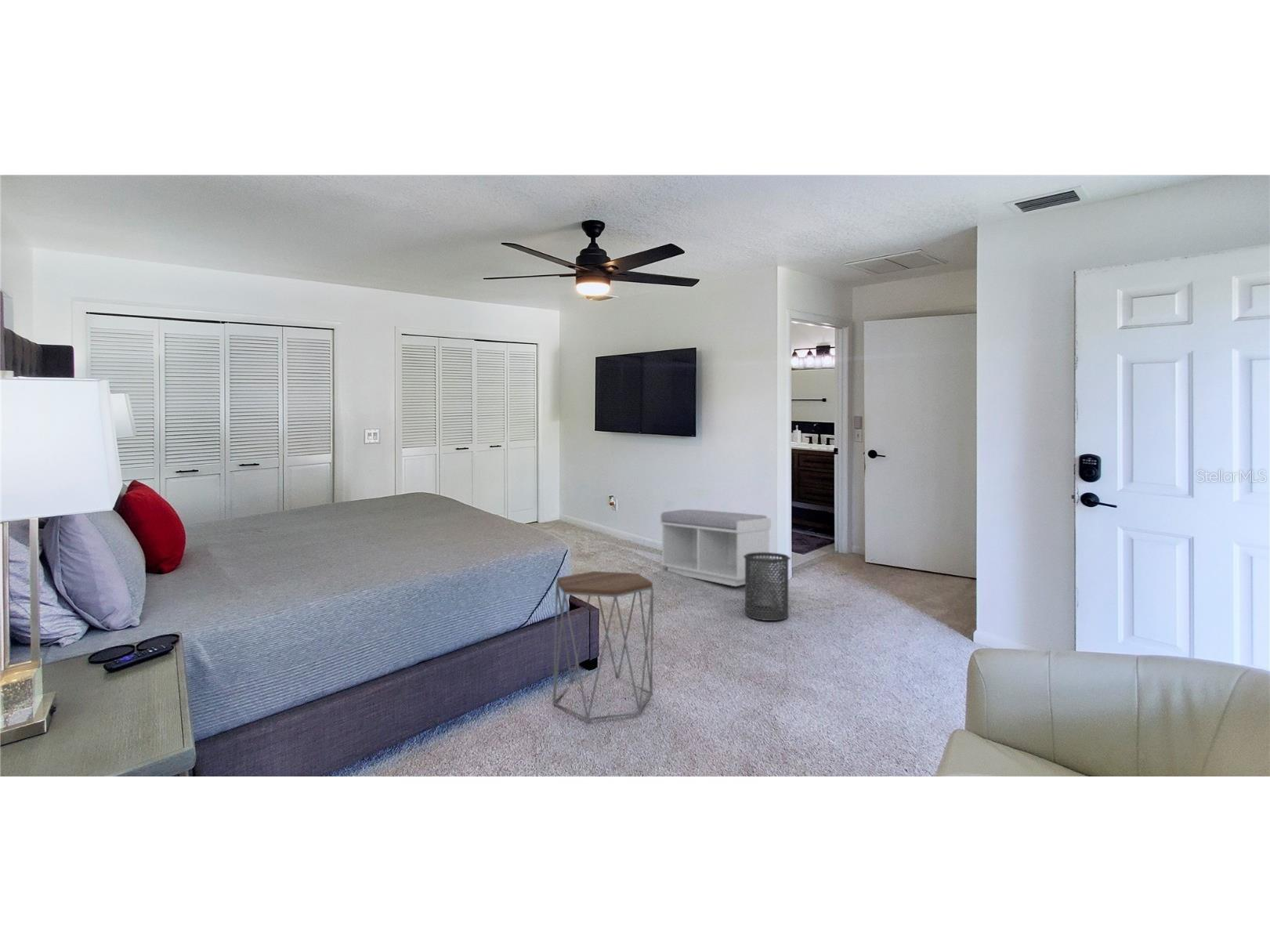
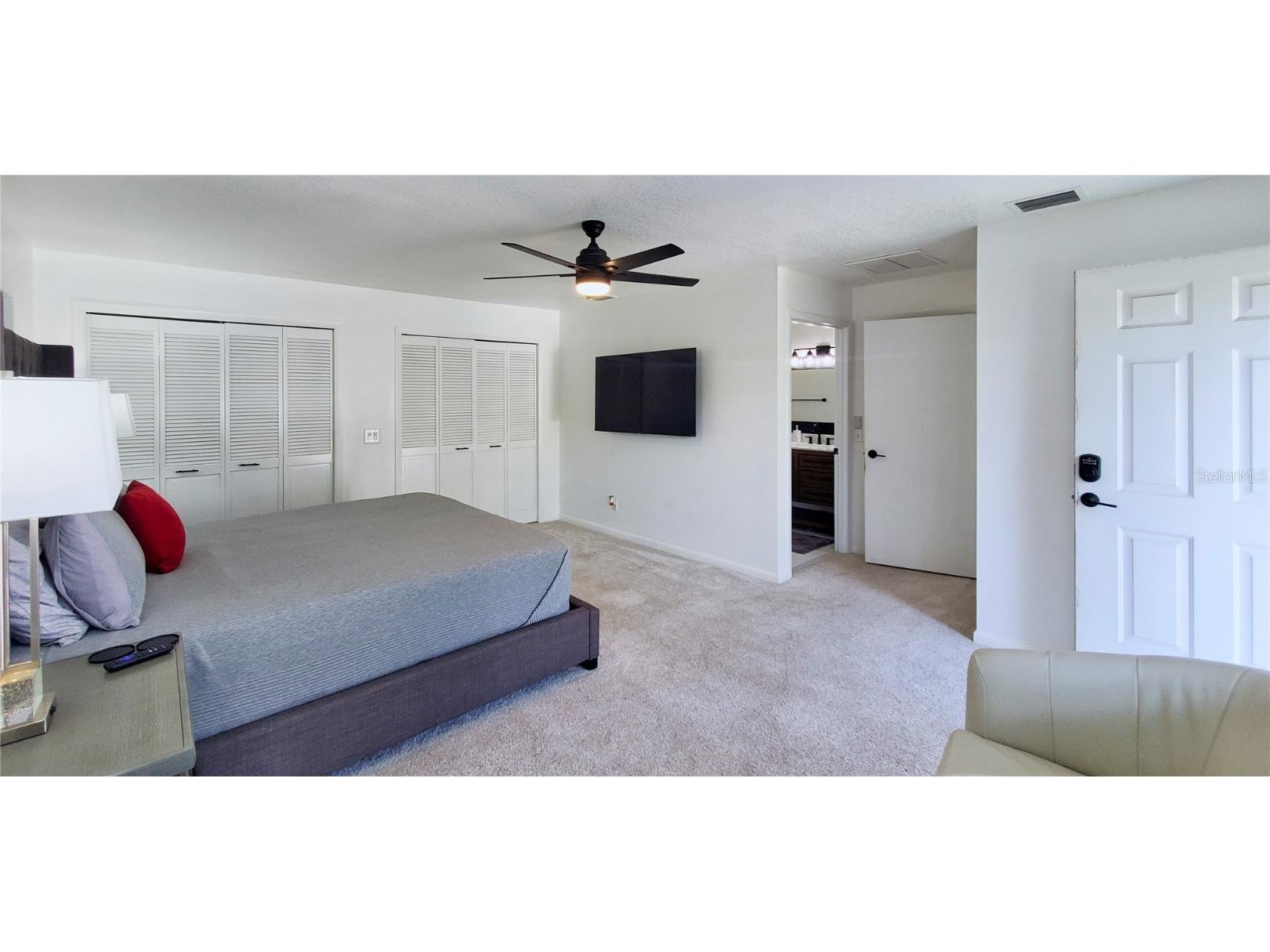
- side table (604, 639)
- trash can (766, 585)
- bench (712, 544)
